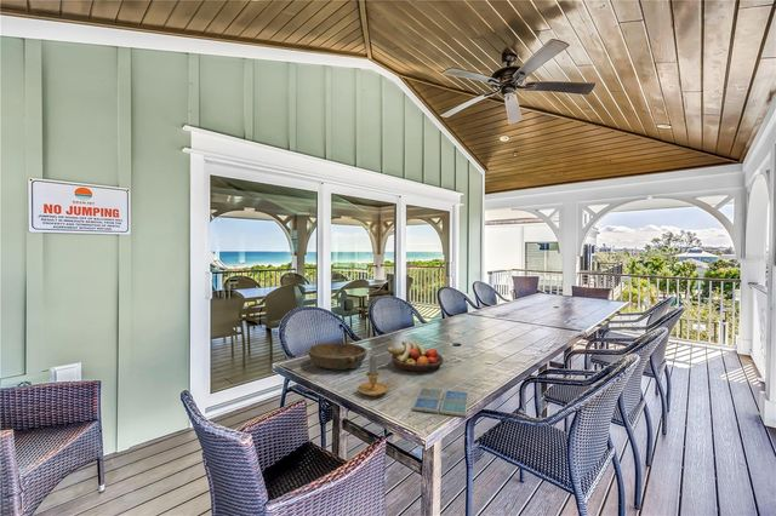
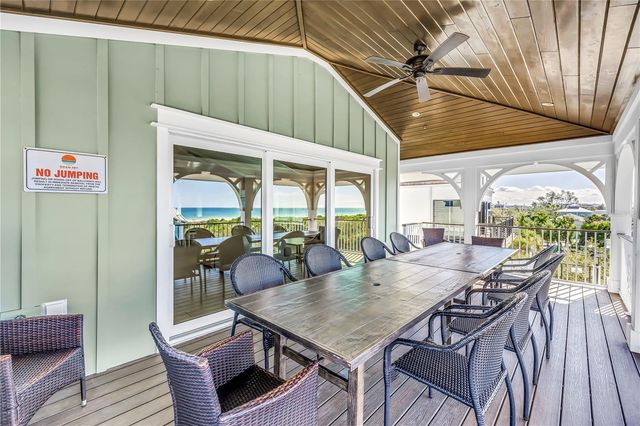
- fruit bowl (416, 354)
- candle (376, 372)
- drink coaster (440, 400)
- bowl (337, 356)
